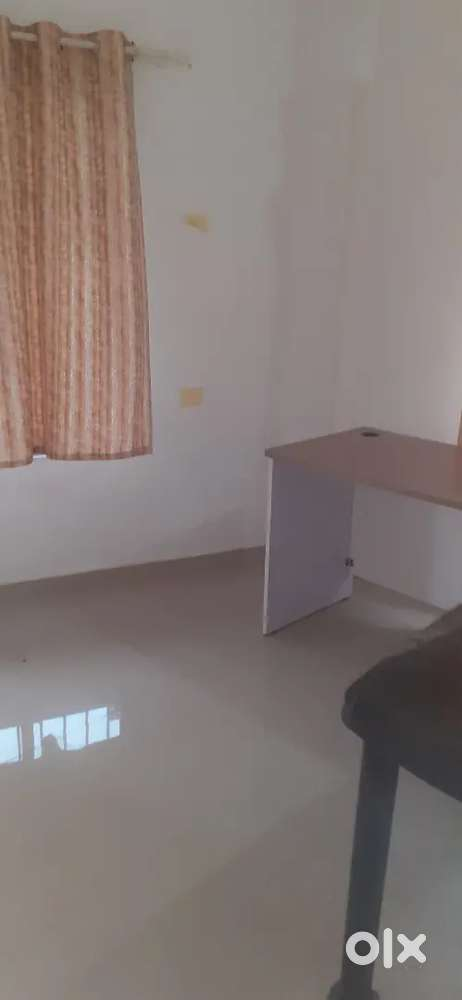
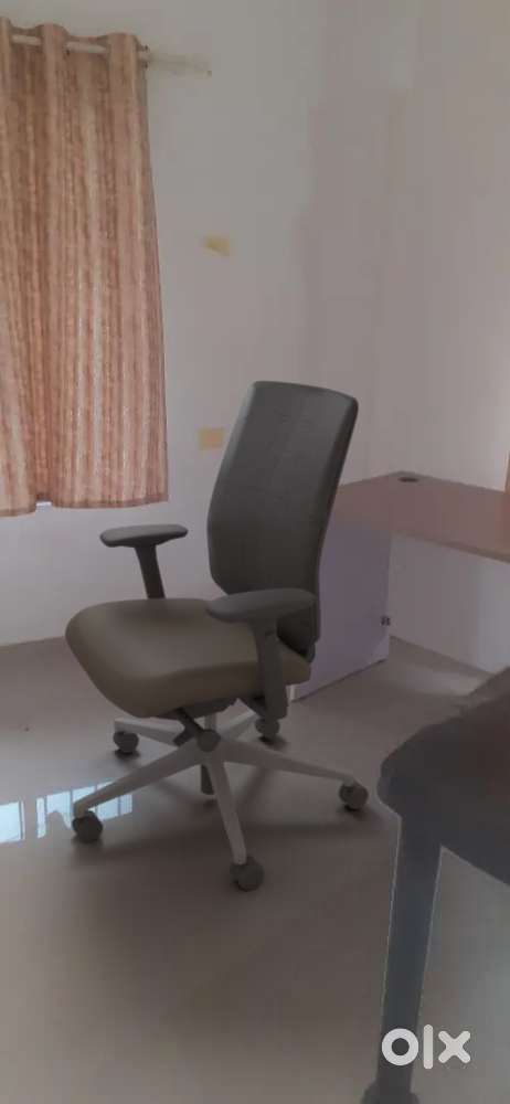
+ office chair (205, 611)
